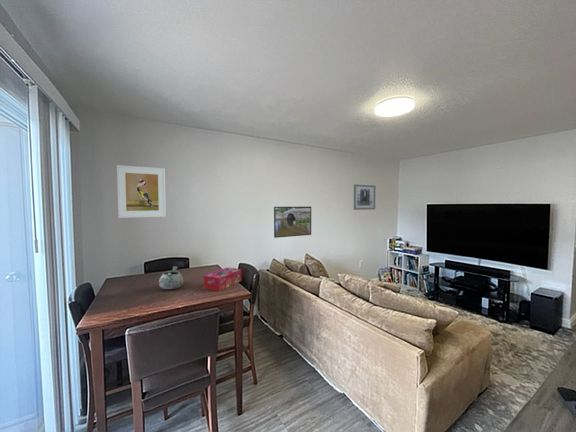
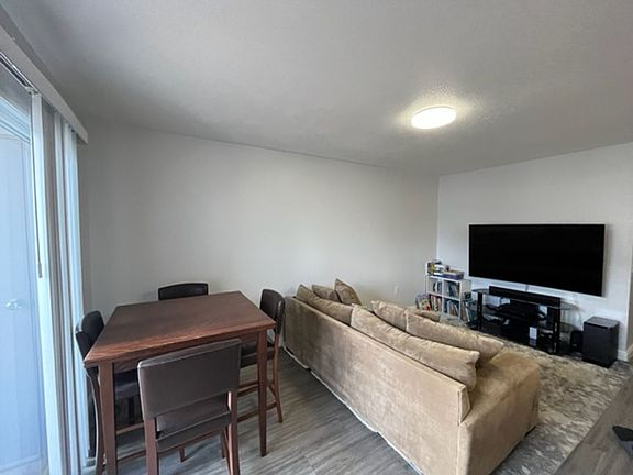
- tissue box (223, 278)
- bowl (171, 278)
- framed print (293, 221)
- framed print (142, 192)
- wall art (364, 197)
